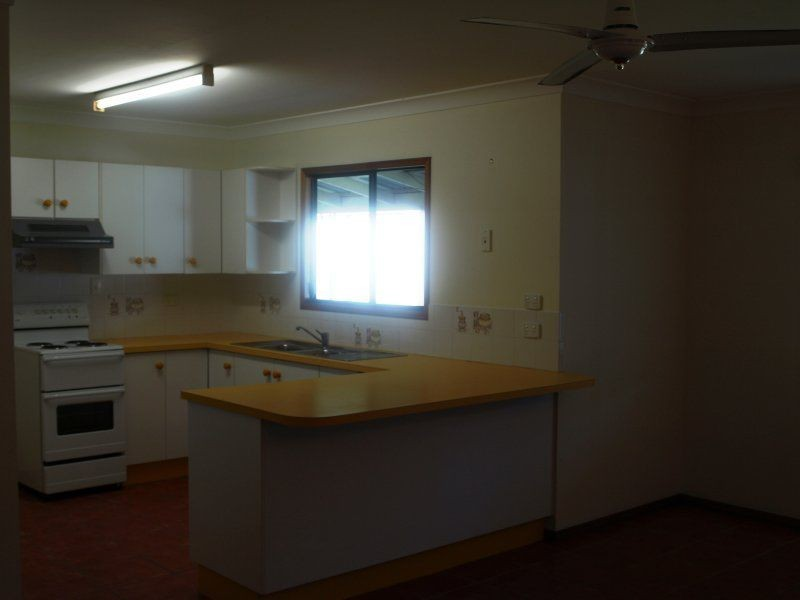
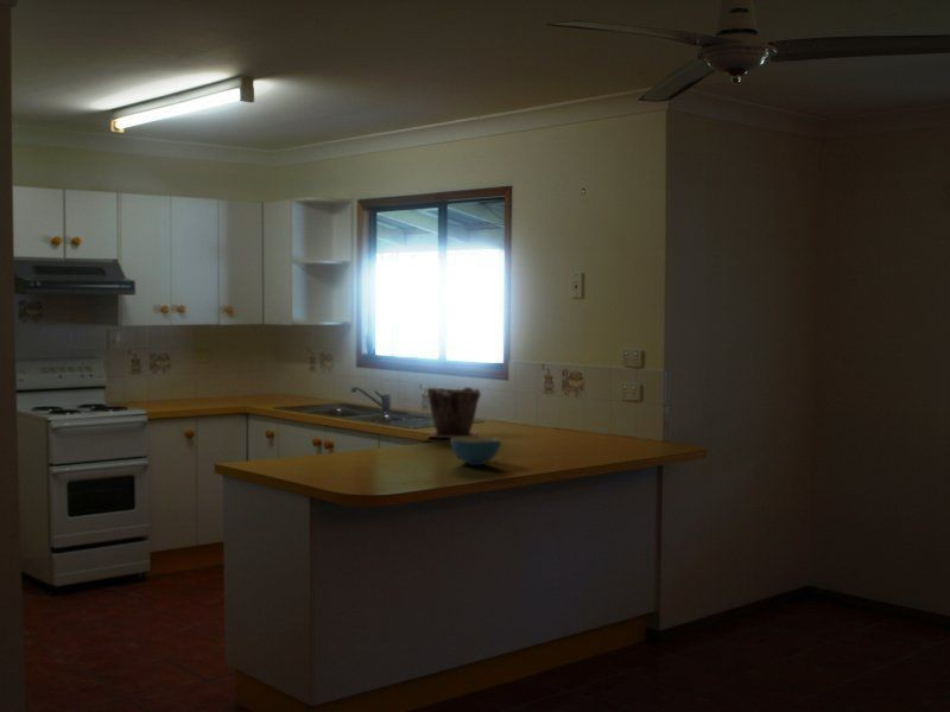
+ cereal bowl (475, 451)
+ plant pot (452, 411)
